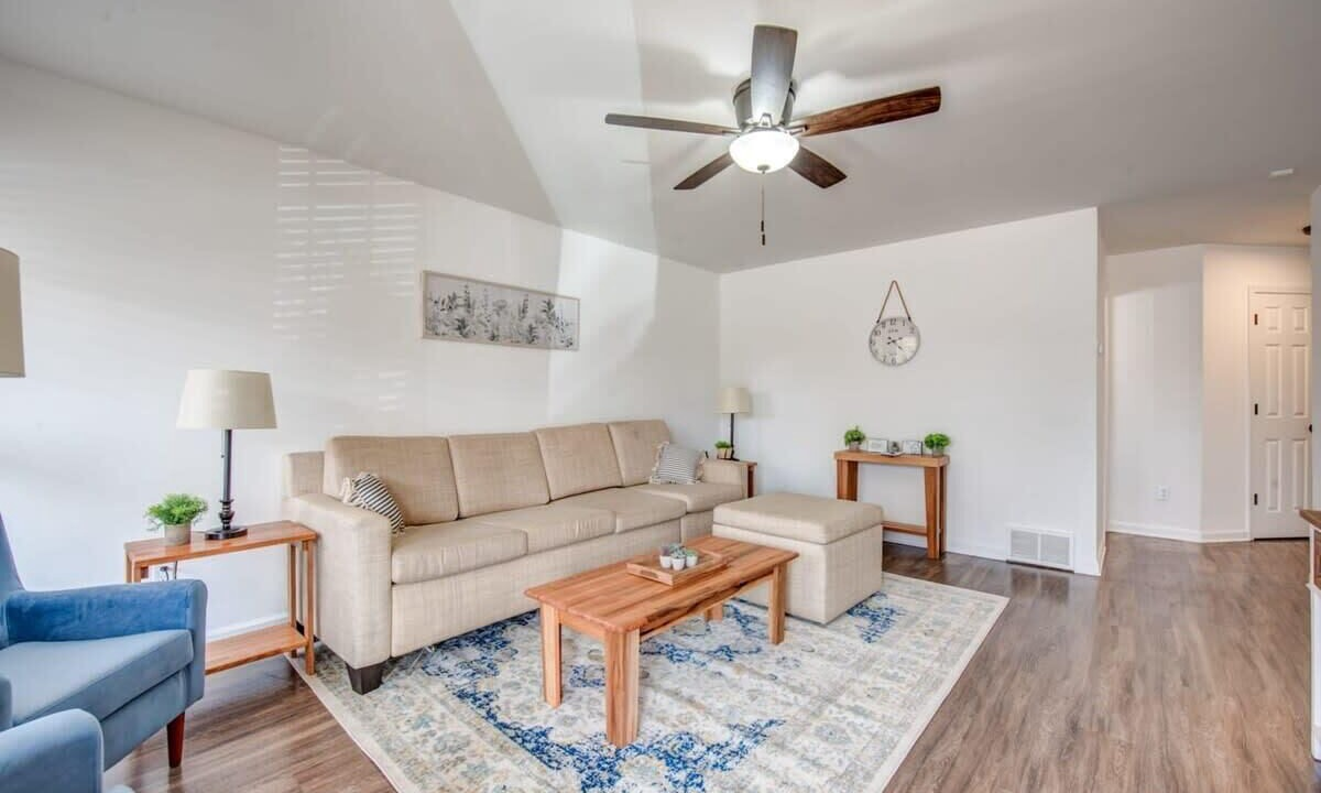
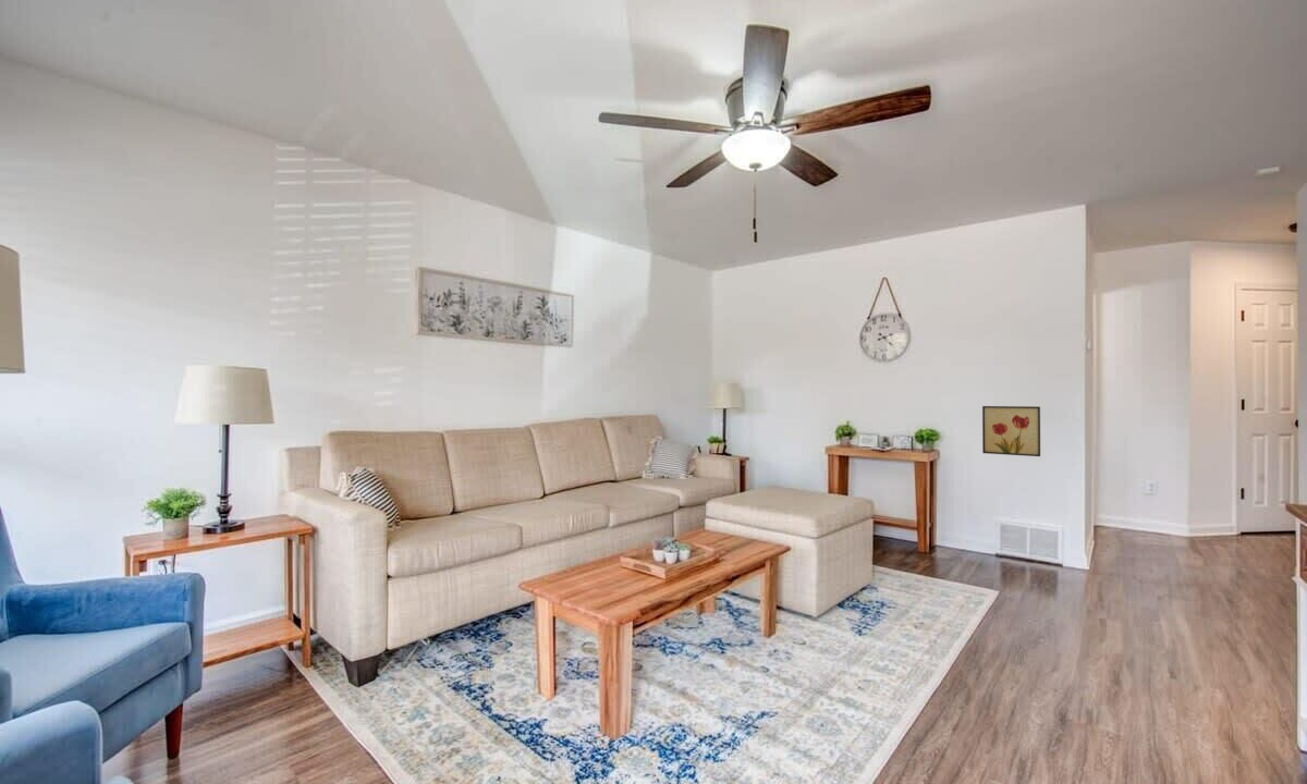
+ wall art (1011, 430)
